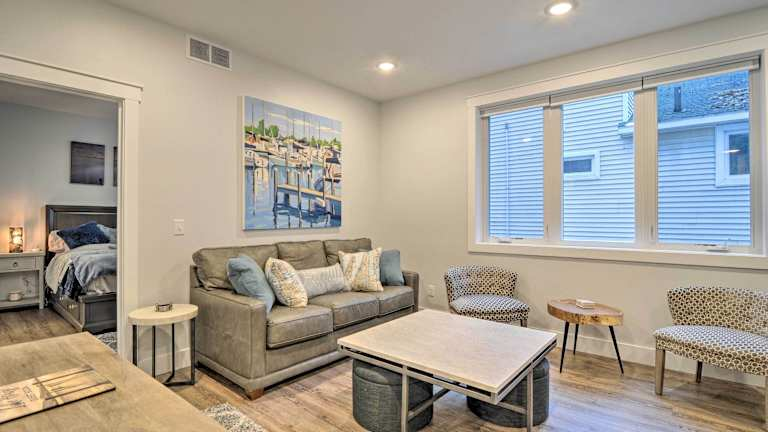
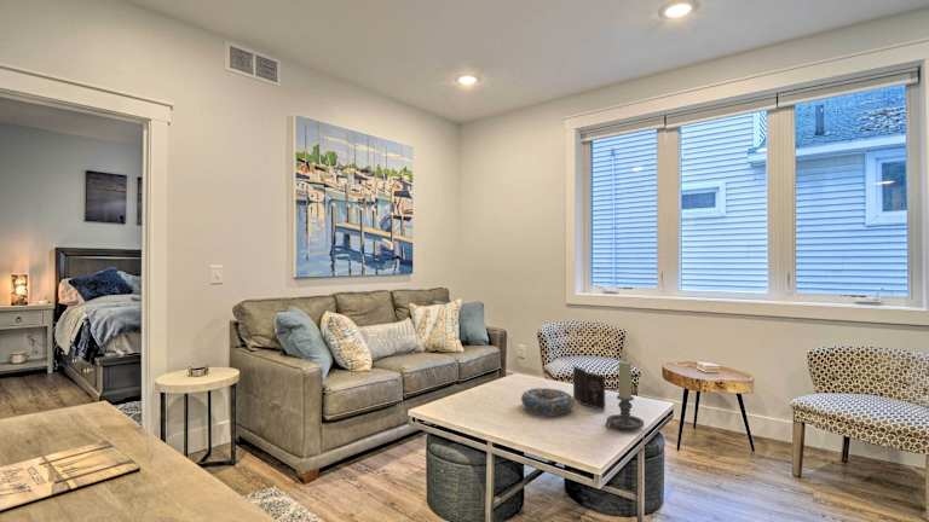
+ candle holder (622, 393)
+ book (585, 387)
+ decorative bowl (547, 400)
